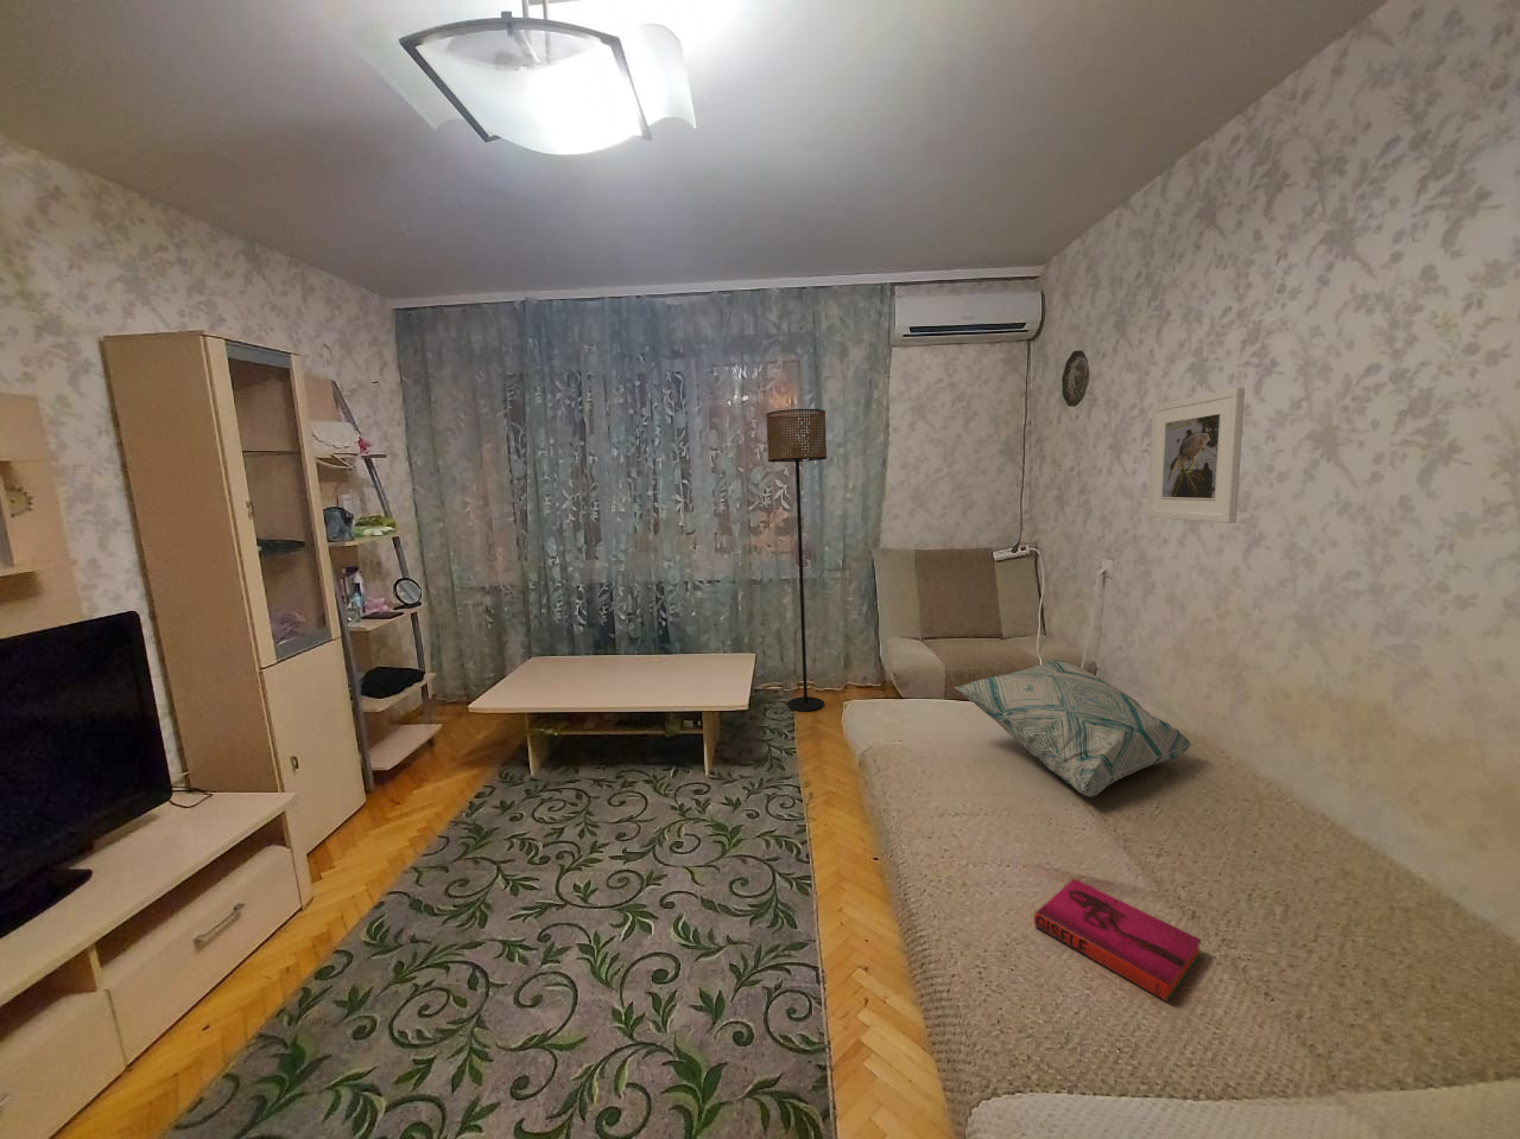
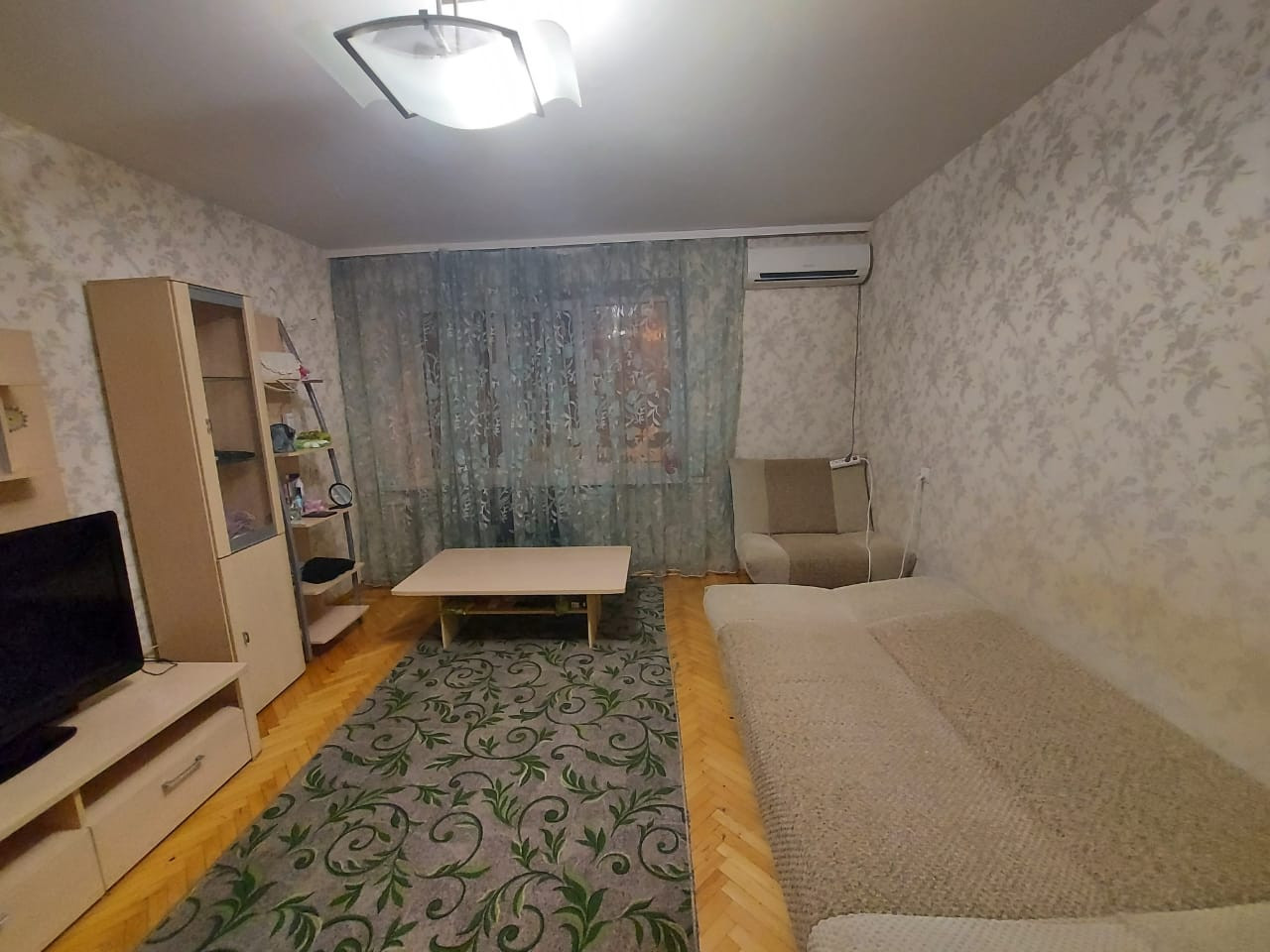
- decorative plate (1077, 378)
- hardback book (1114, 932)
- decorative pillow (1068, 718)
- floor lamp (801, 562)
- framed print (1190, 459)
